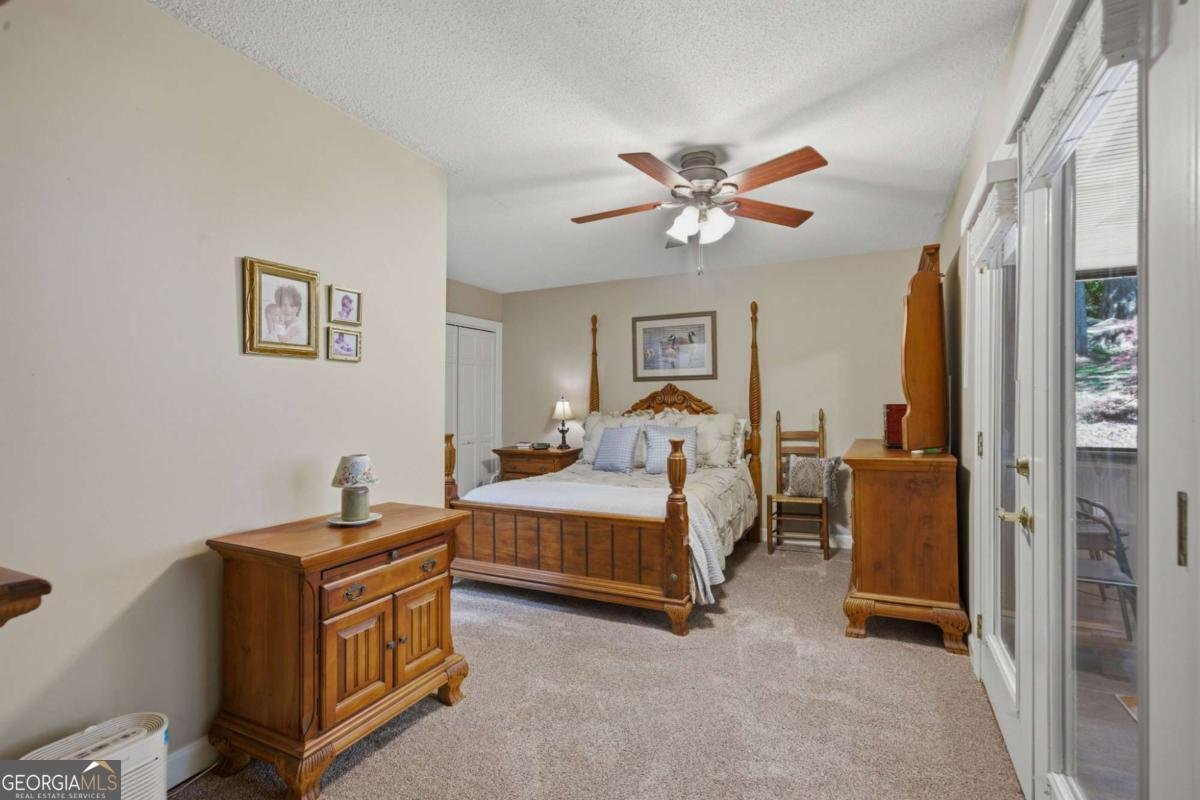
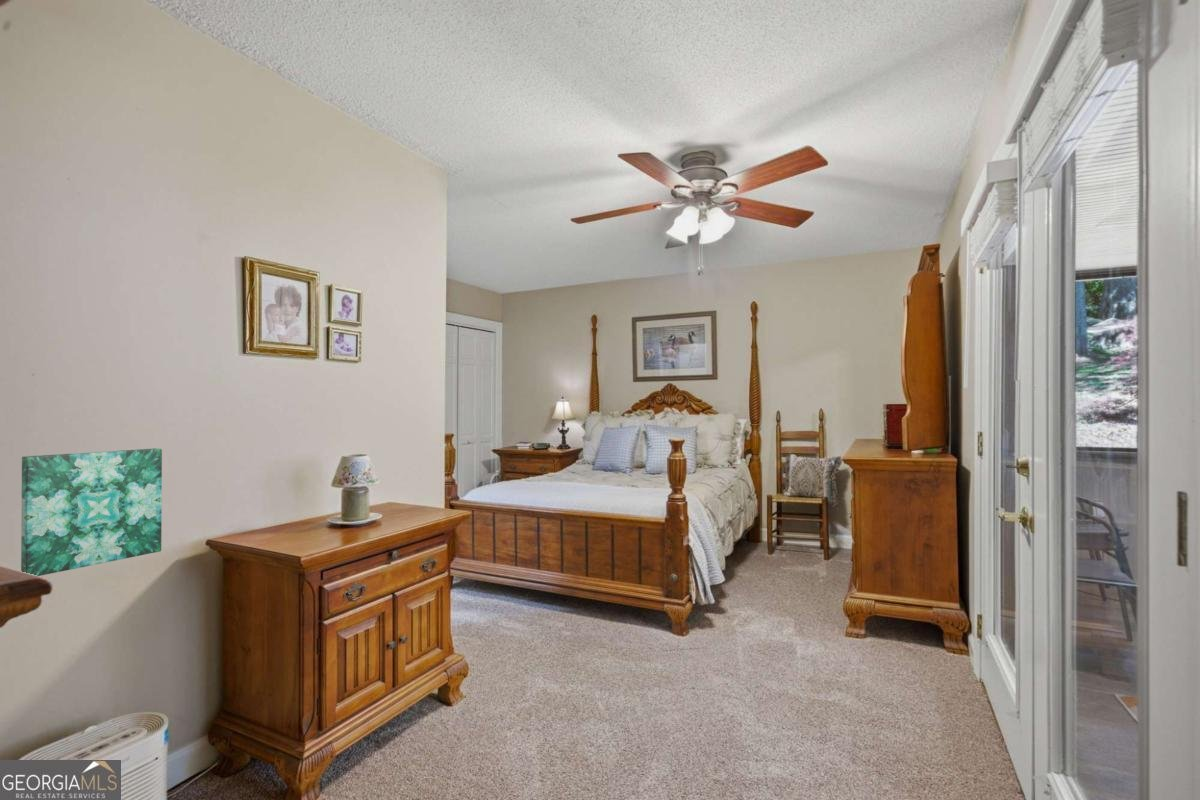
+ wall art (96, 507)
